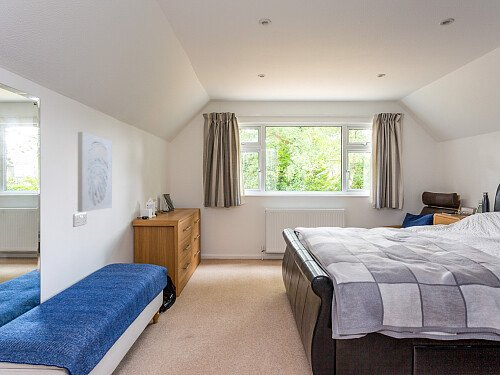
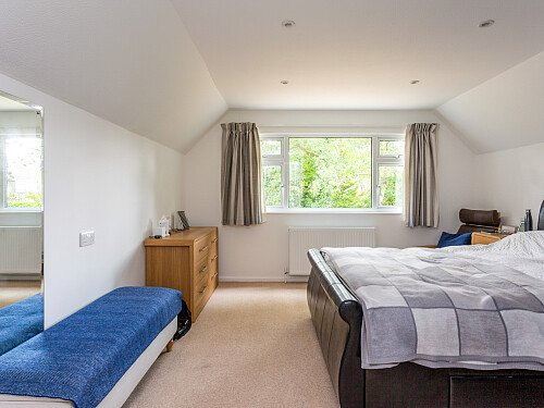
- wall art (96, 173)
